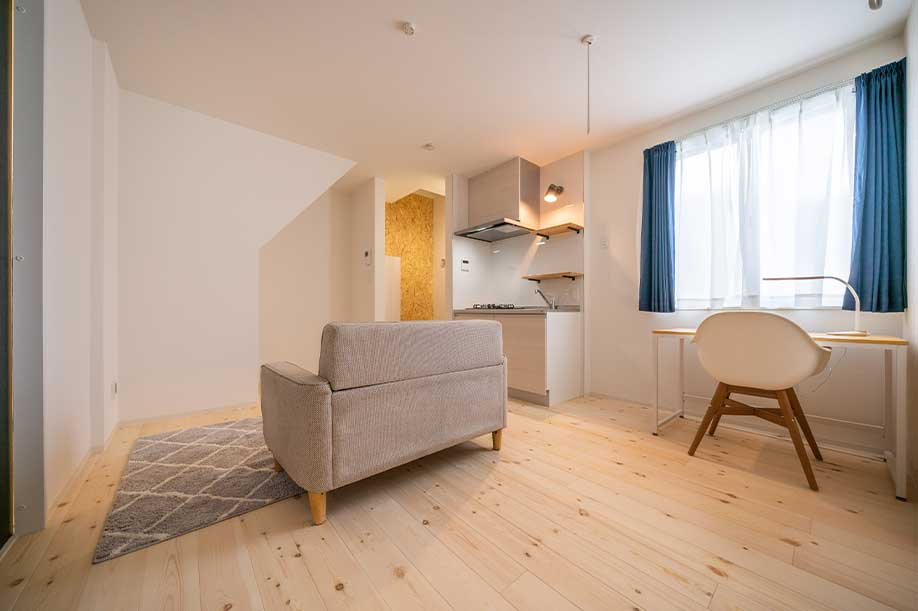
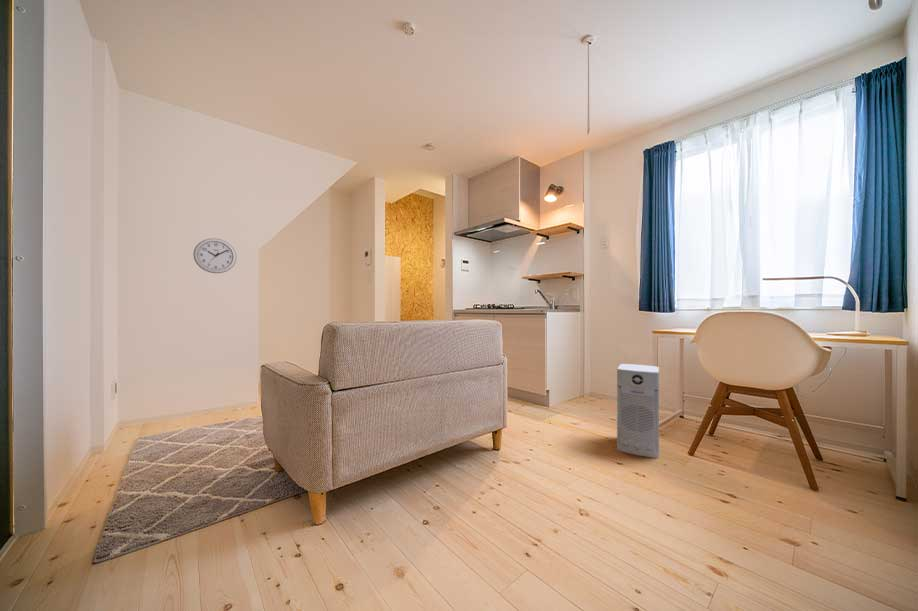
+ air purifier (638, 407)
+ wall clock (215, 255)
